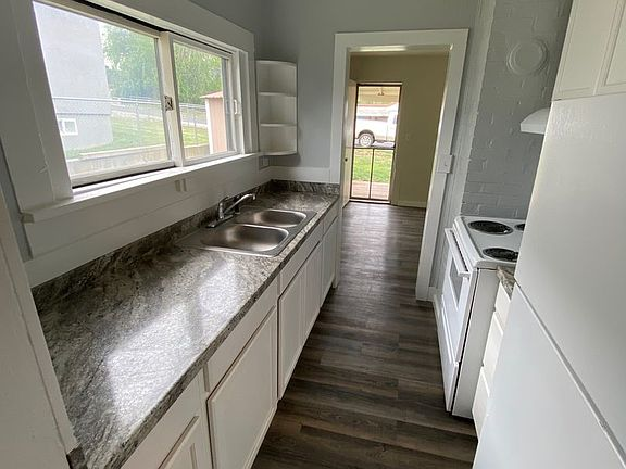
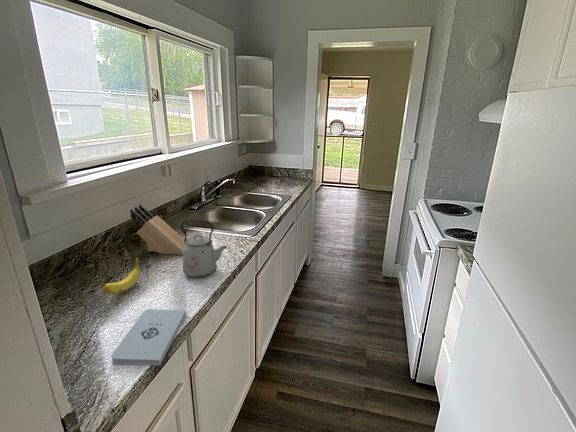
+ banana (123, 280)
+ notepad (152, 334)
+ kettle (204, 247)
+ knife block (160, 229)
